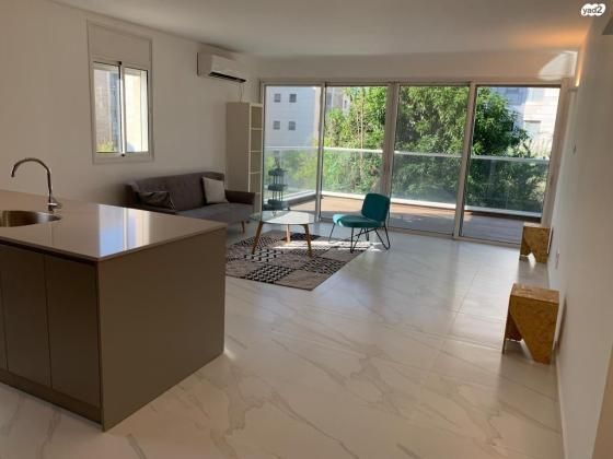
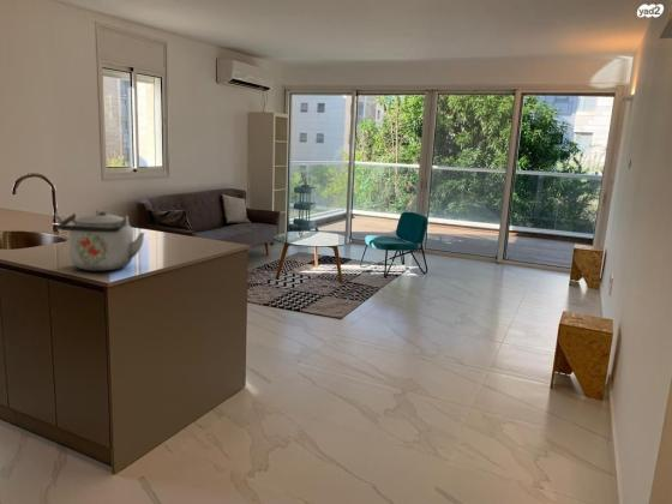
+ kettle (107, 239)
